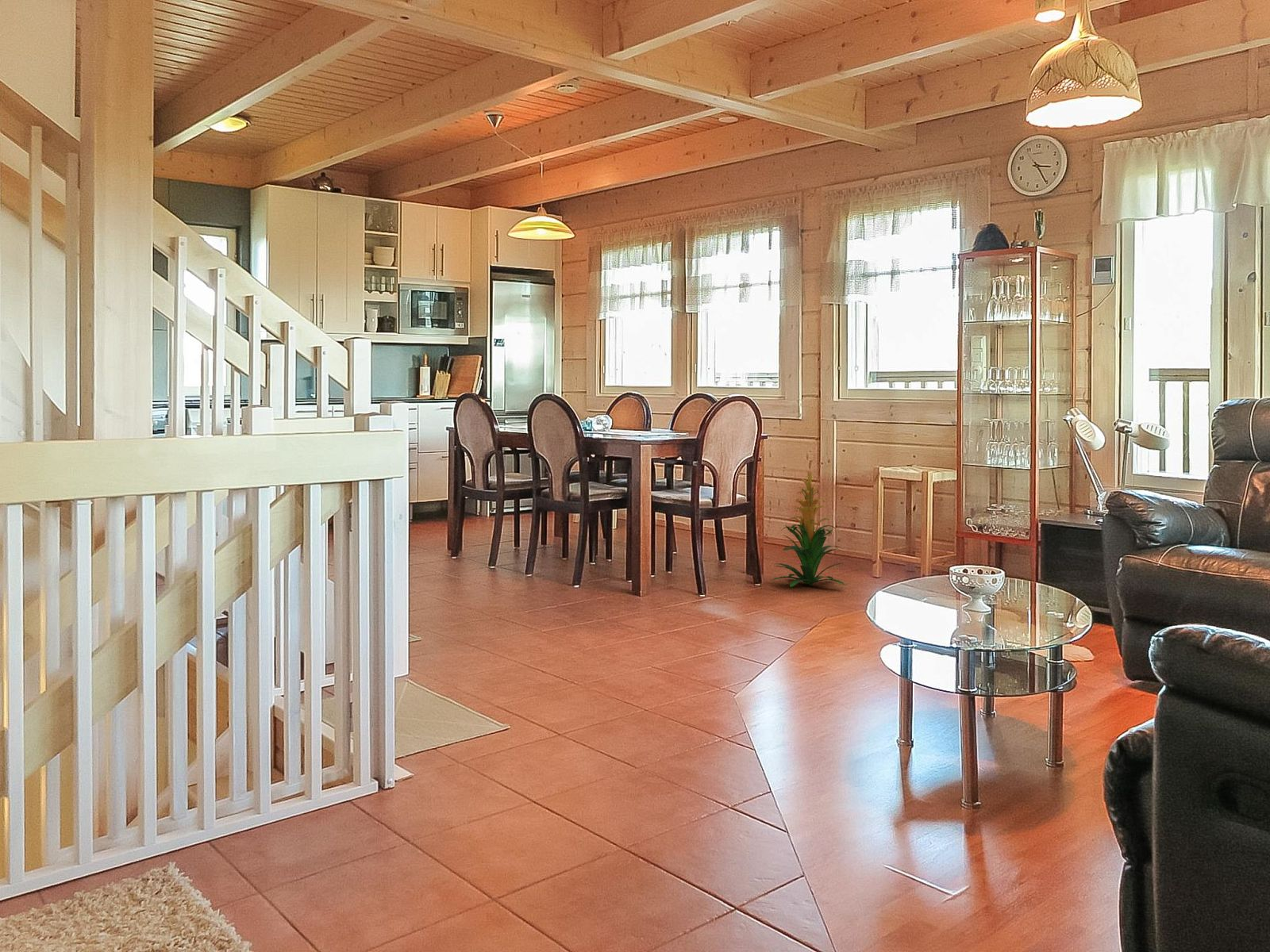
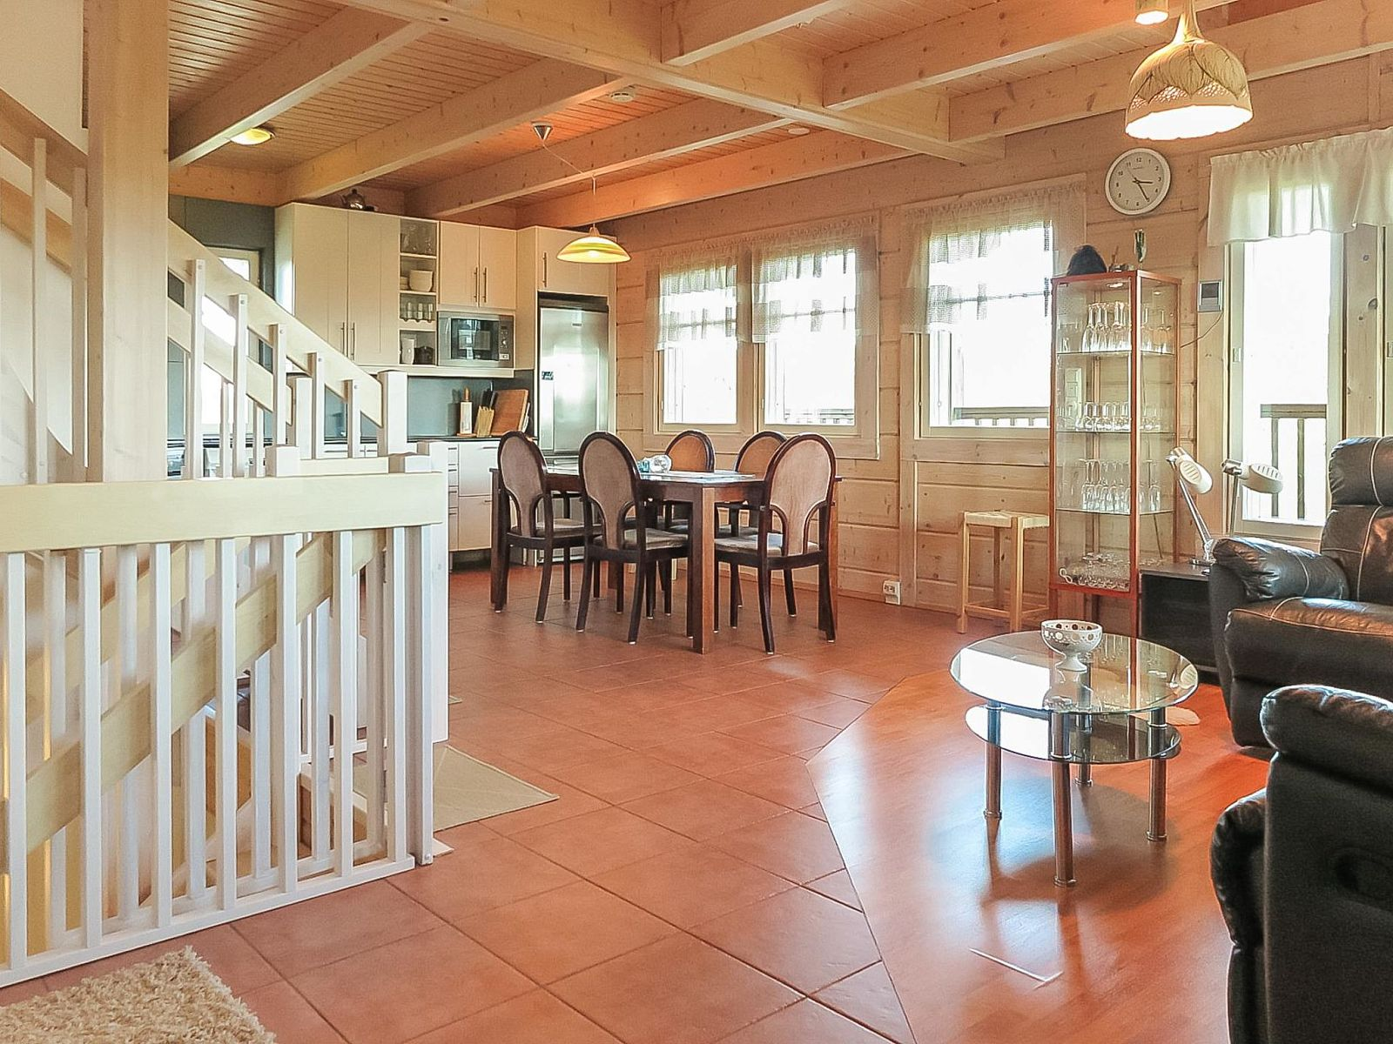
- indoor plant (809, 528)
